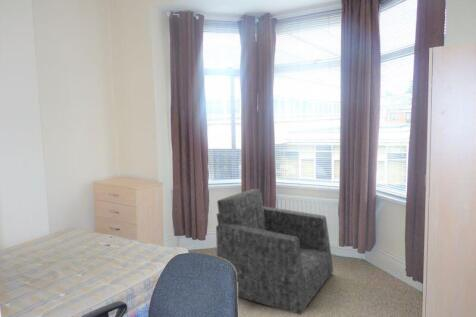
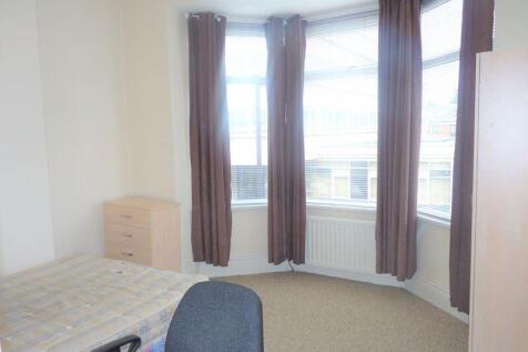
- armchair (274, 239)
